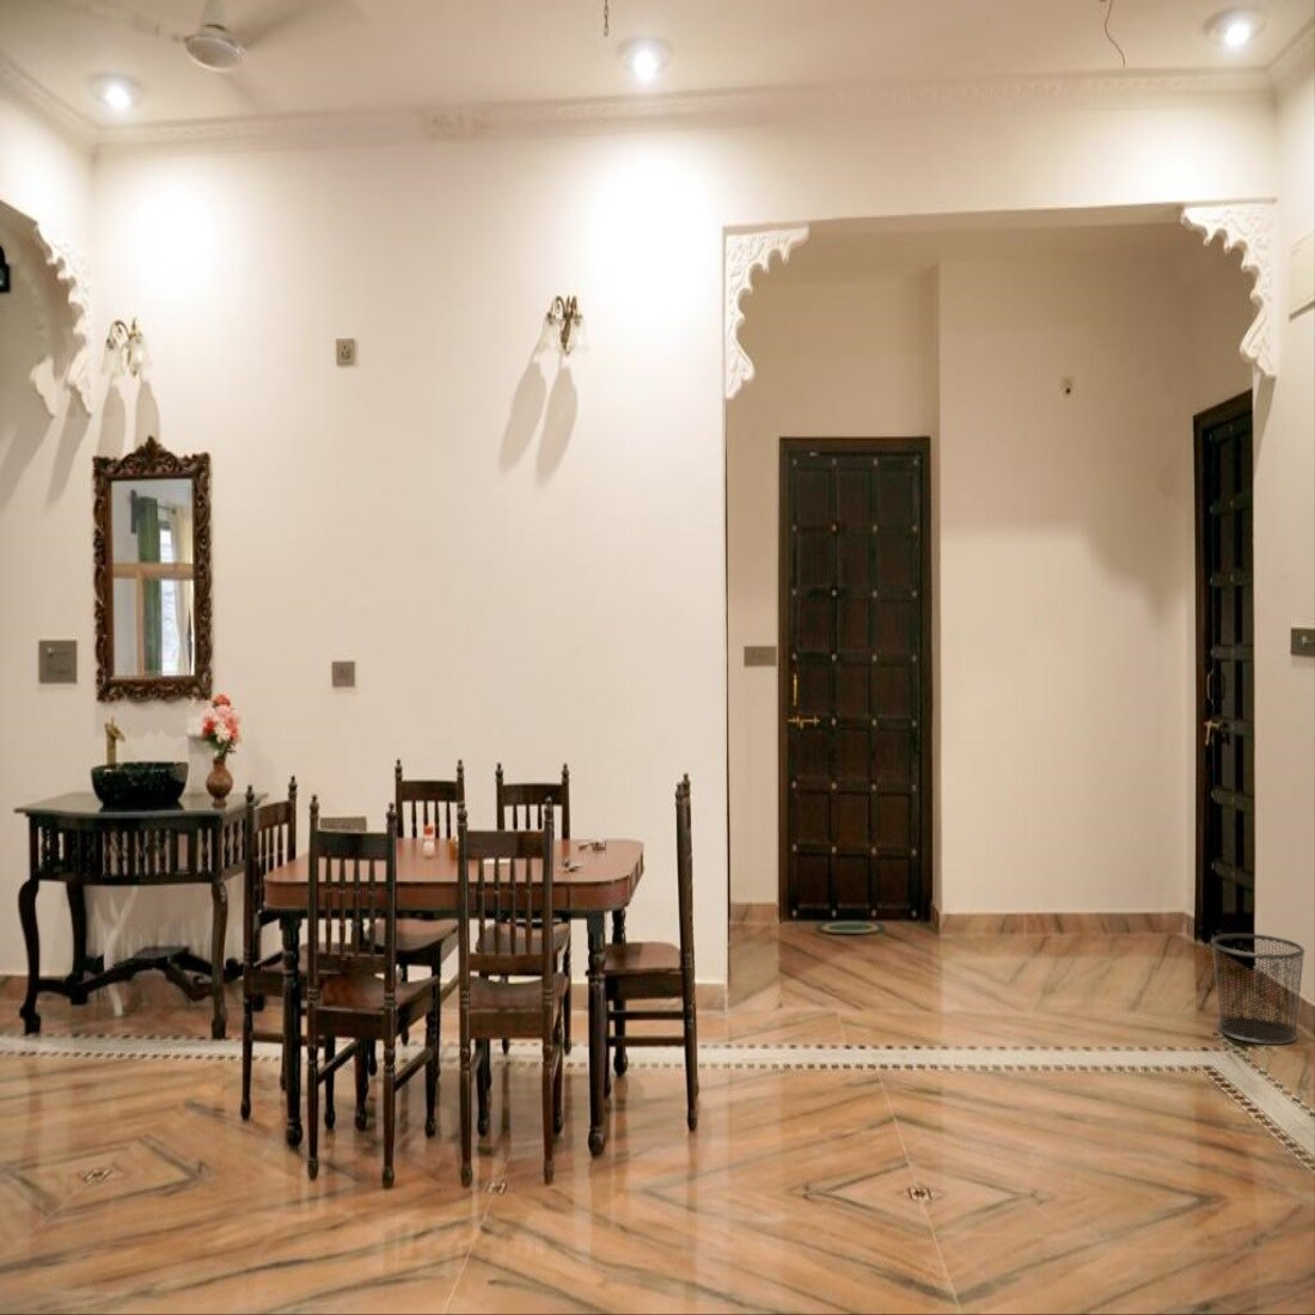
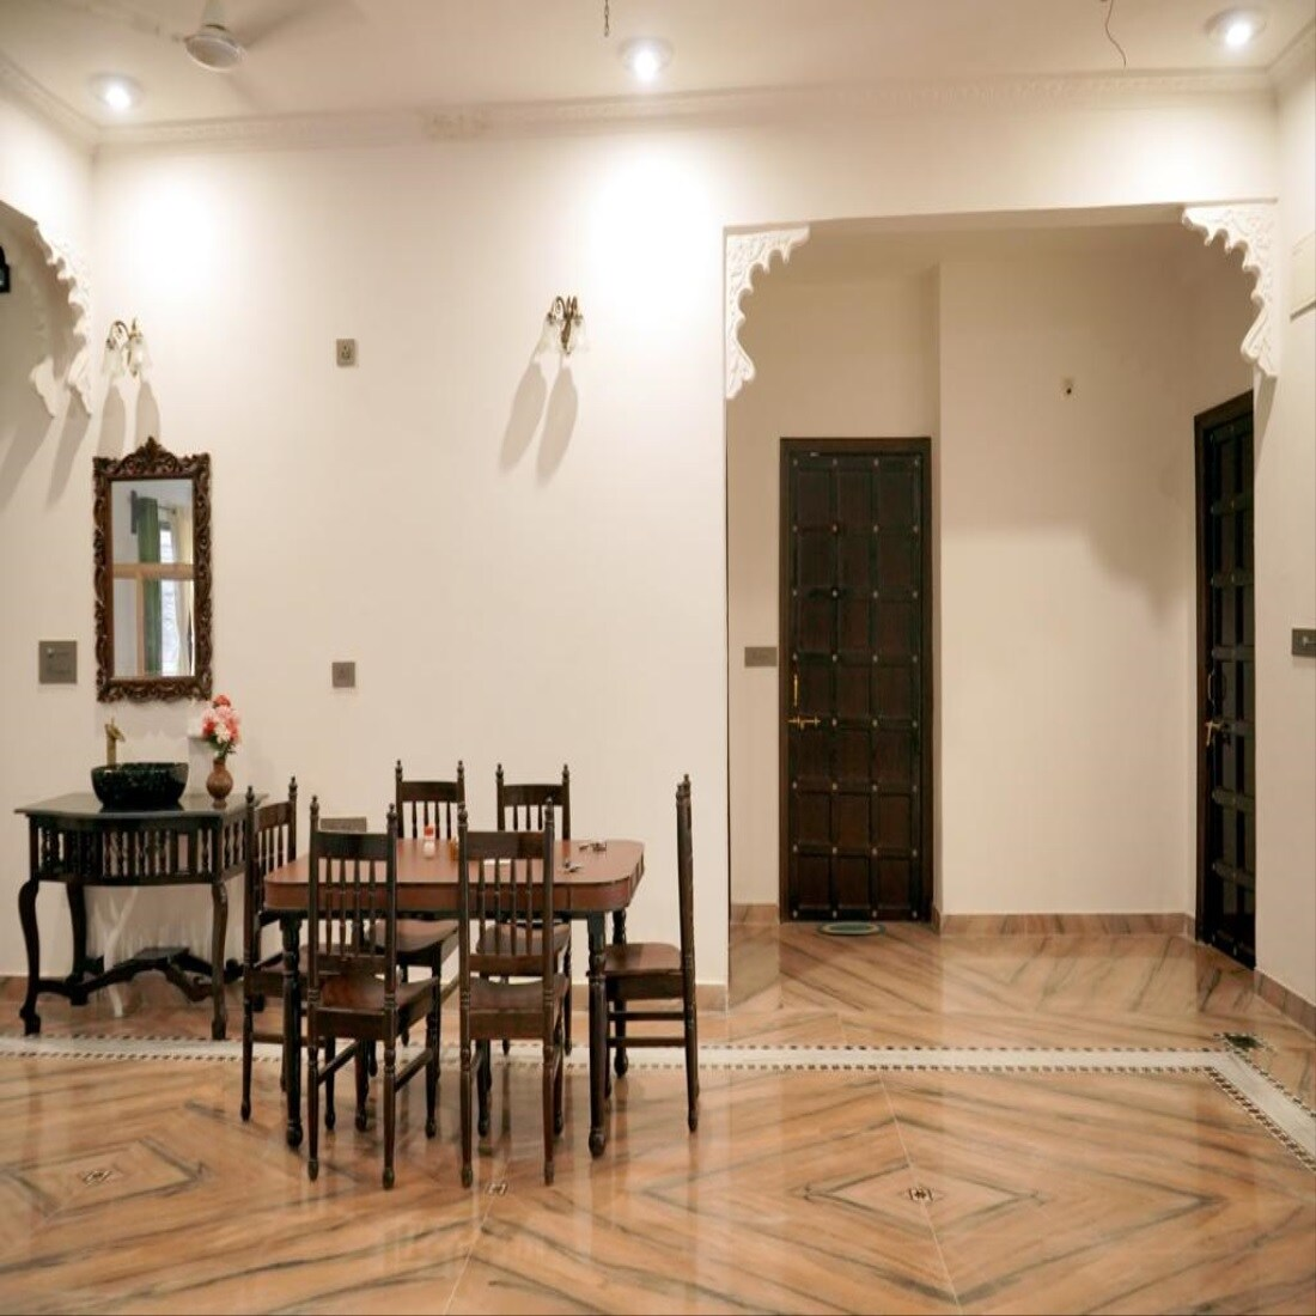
- waste bin (1256, 987)
